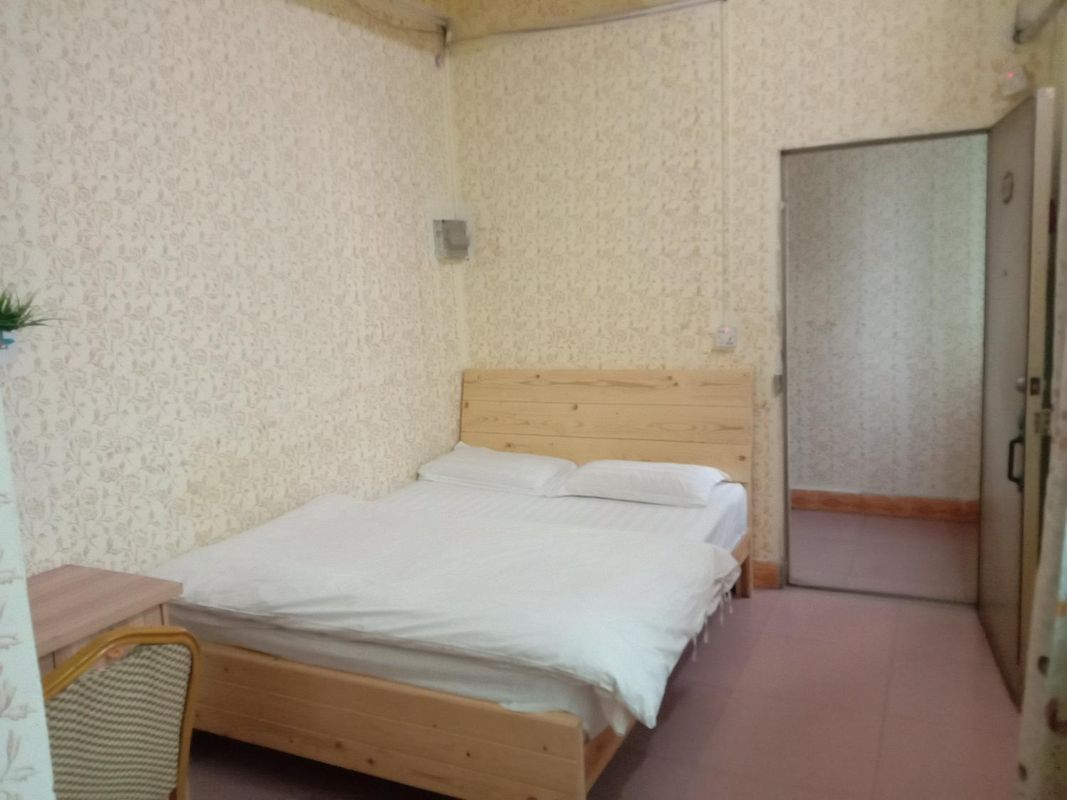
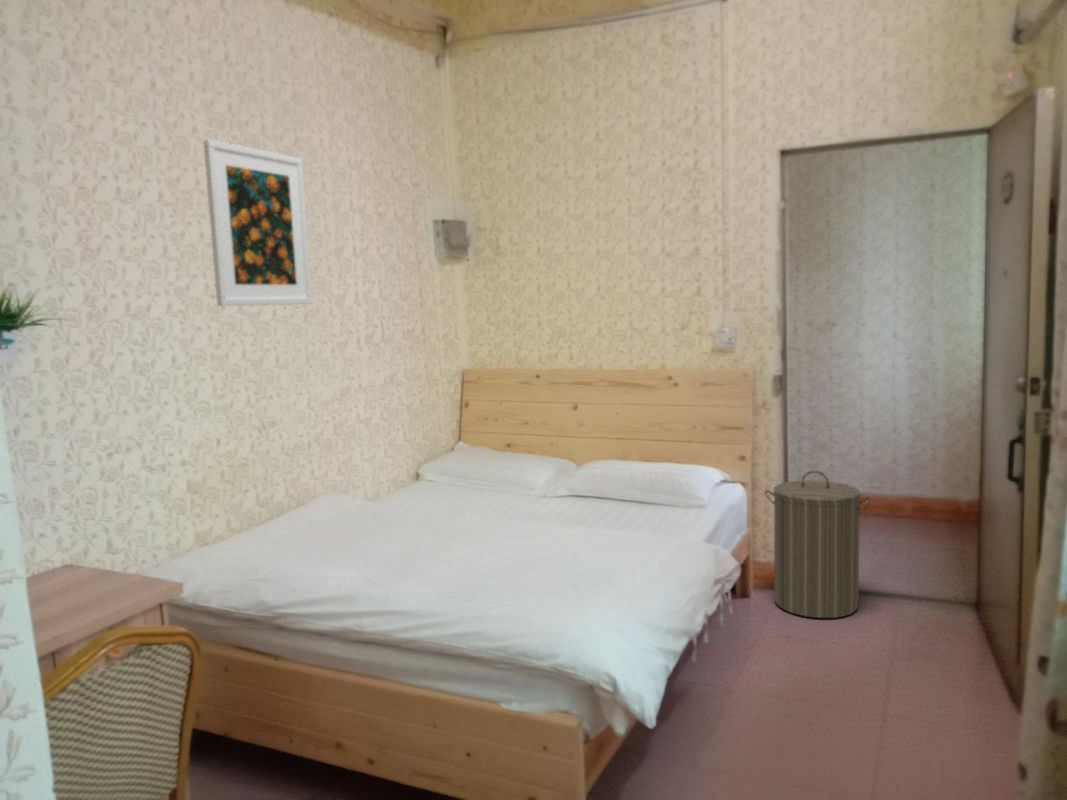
+ laundry hamper (816, 537)
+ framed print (262, 228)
